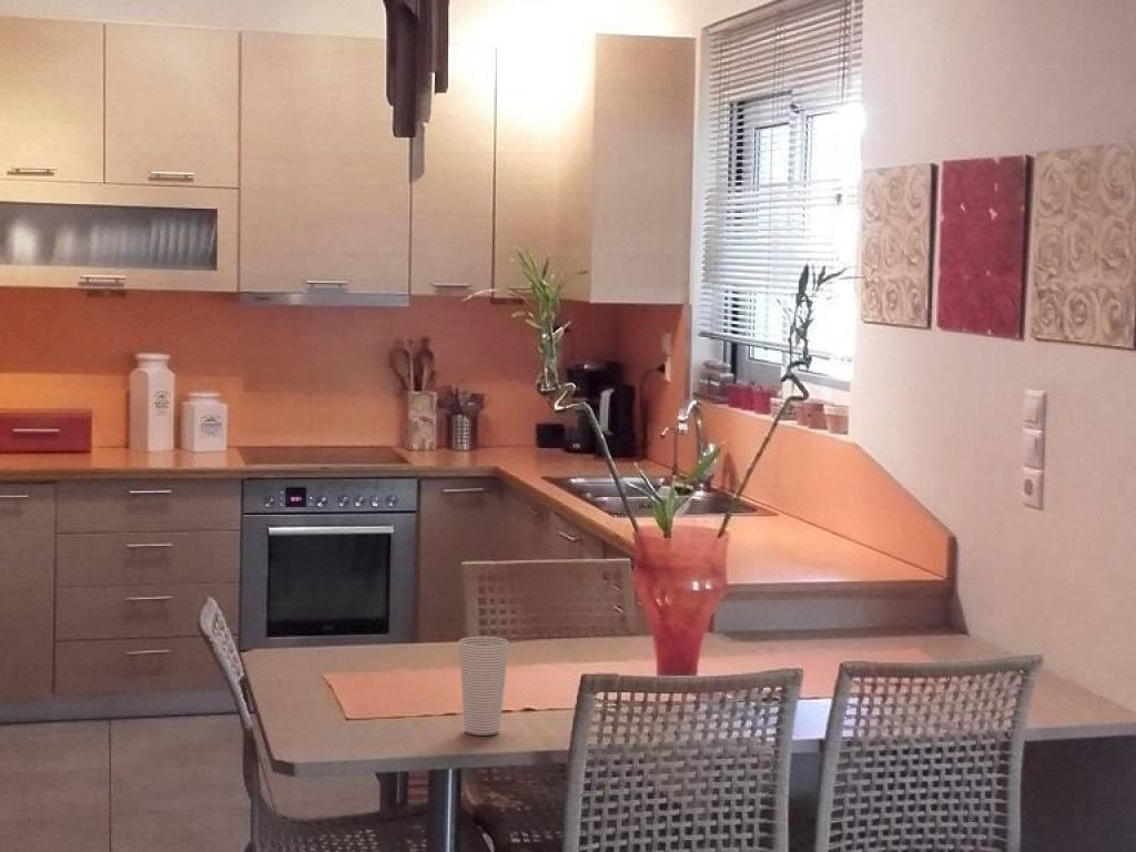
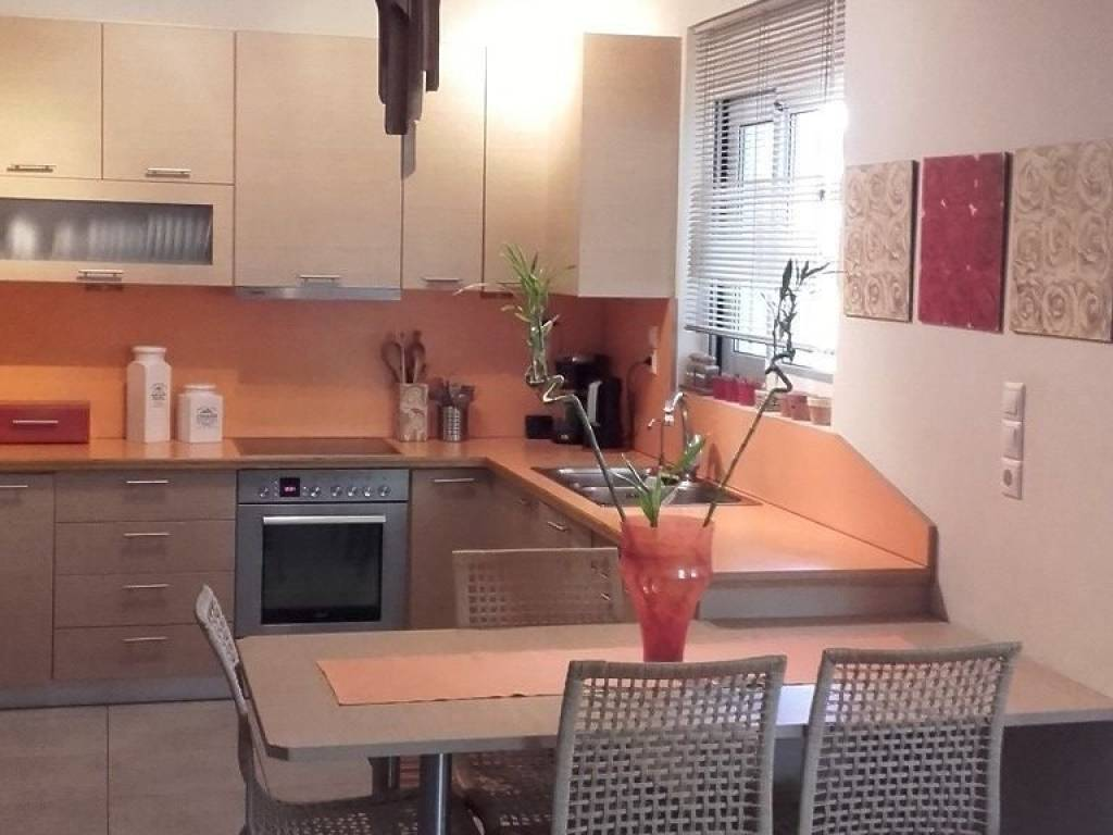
- cup (483, 686)
